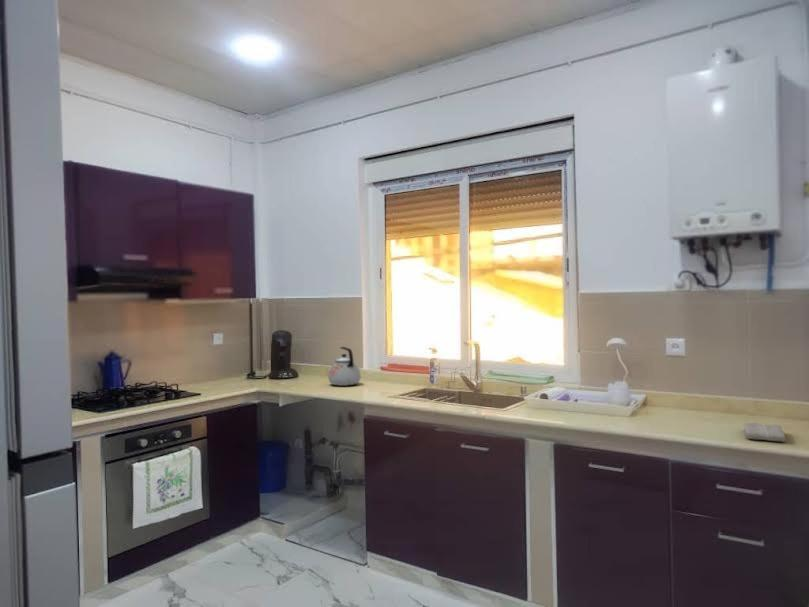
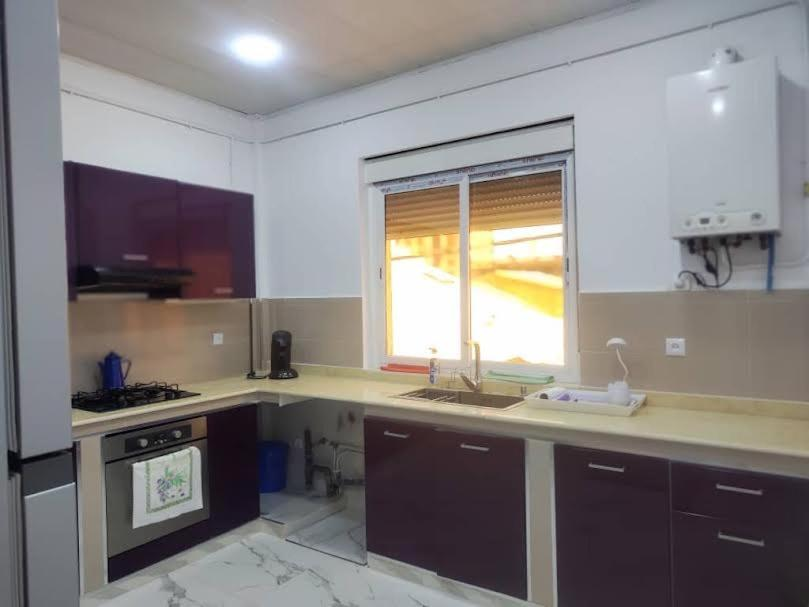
- washcloth (763, 431)
- kettle (344, 365)
